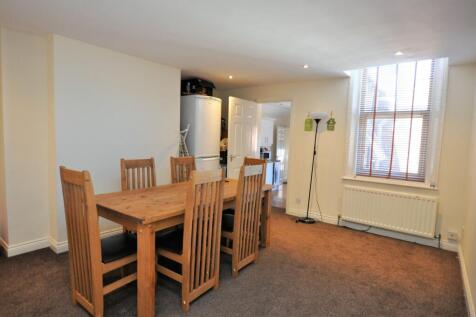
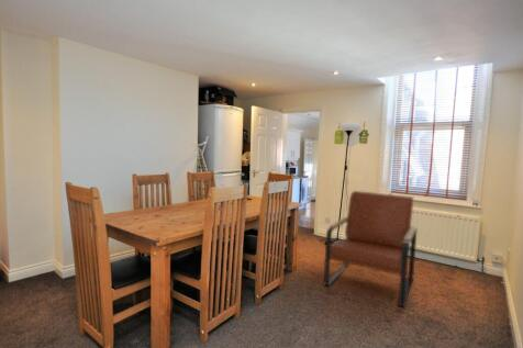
+ armchair (371, 239)
